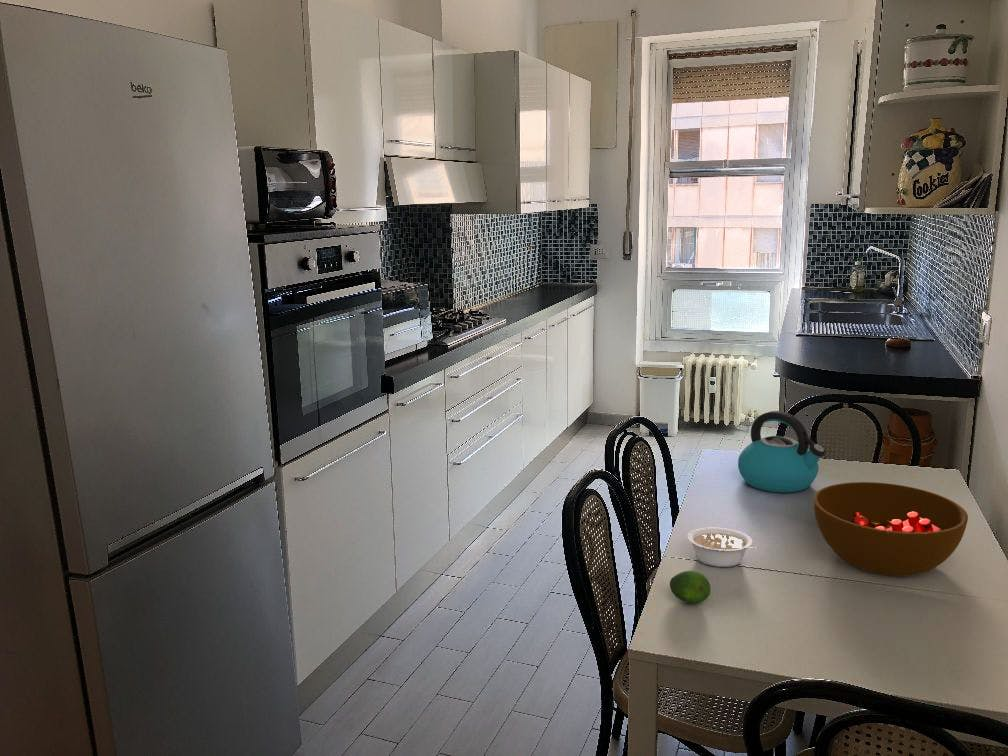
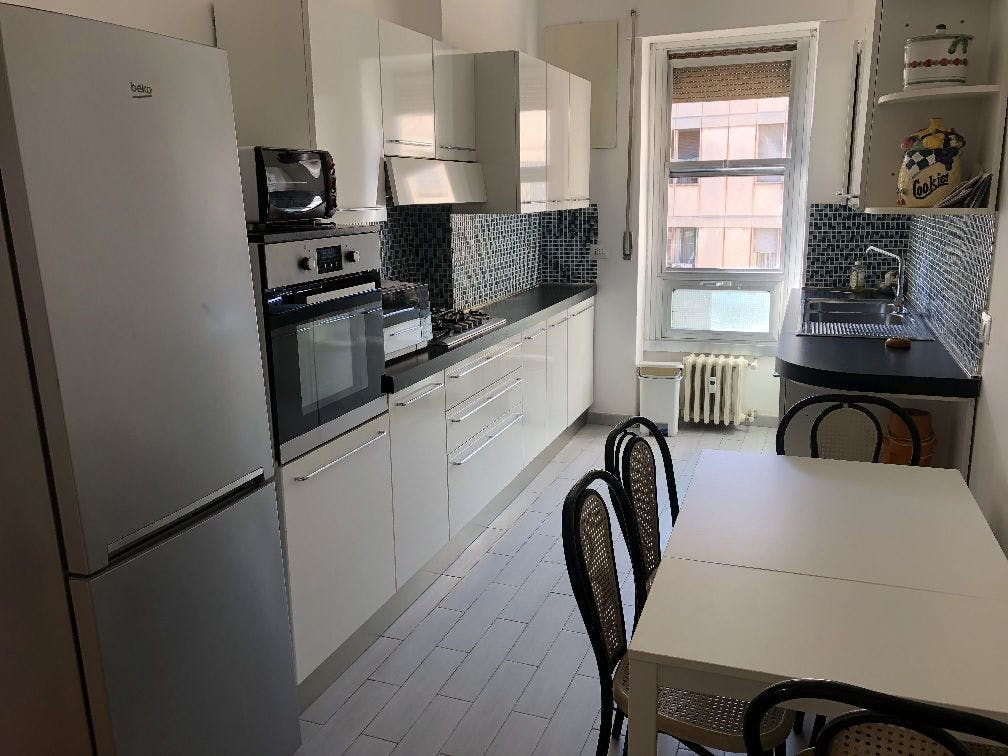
- fruit (689, 586)
- legume (722, 547)
- kettle (783, 448)
- bowl (885, 533)
